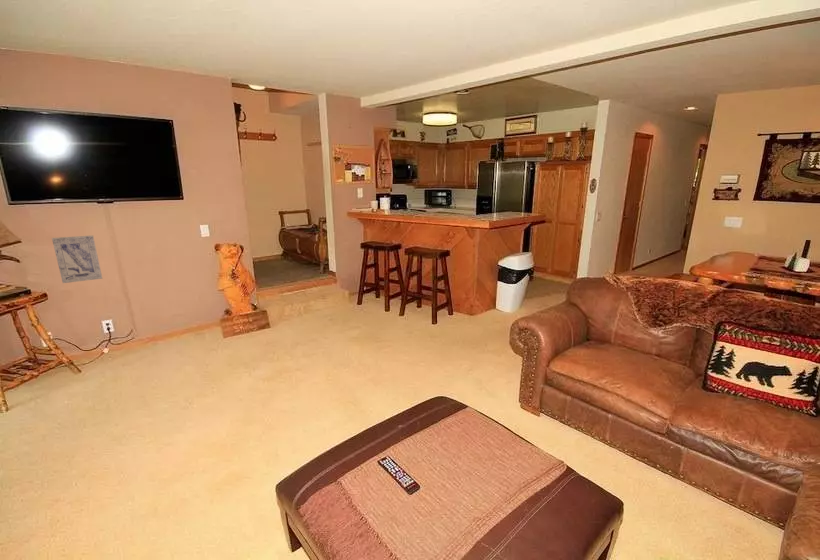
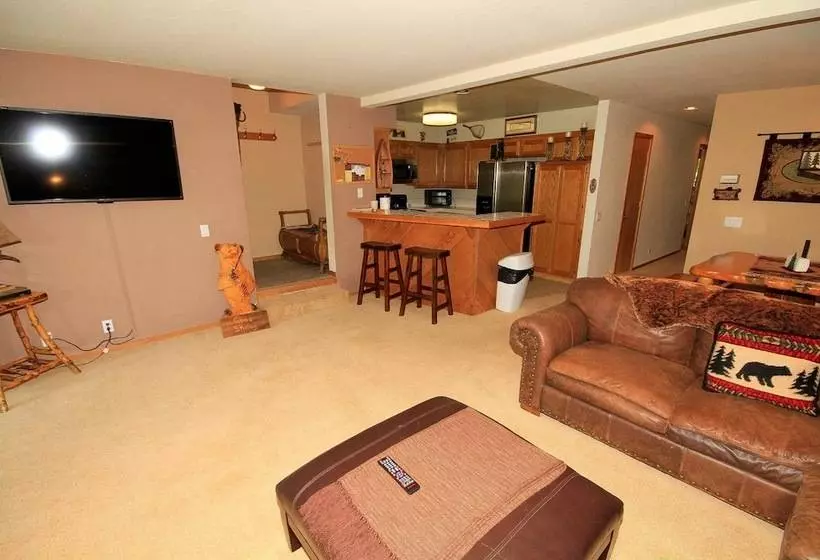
- wall art (78, 259)
